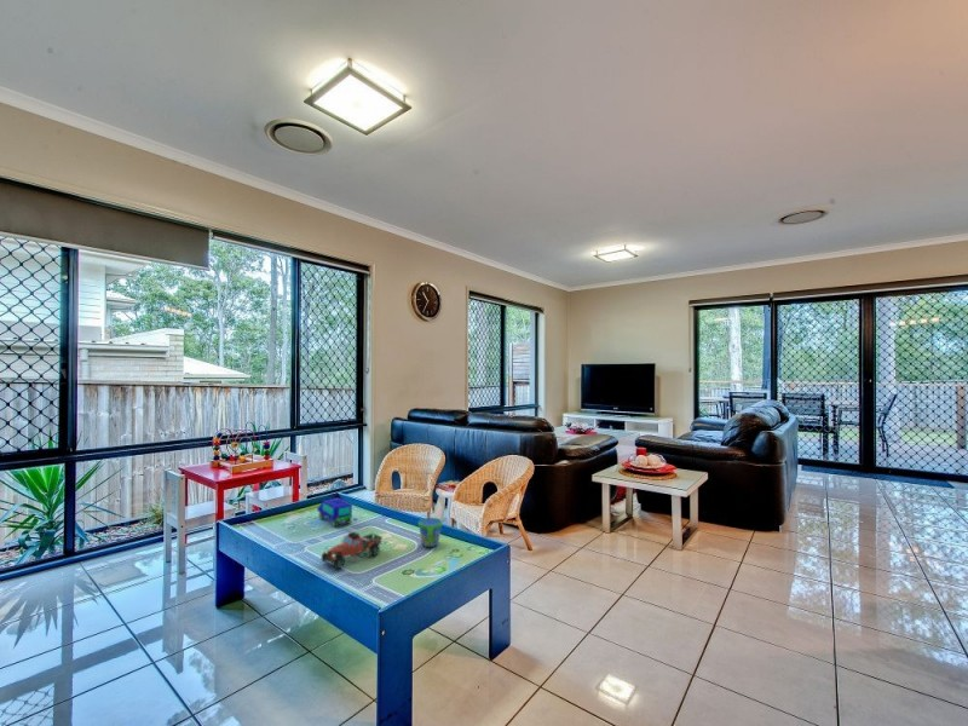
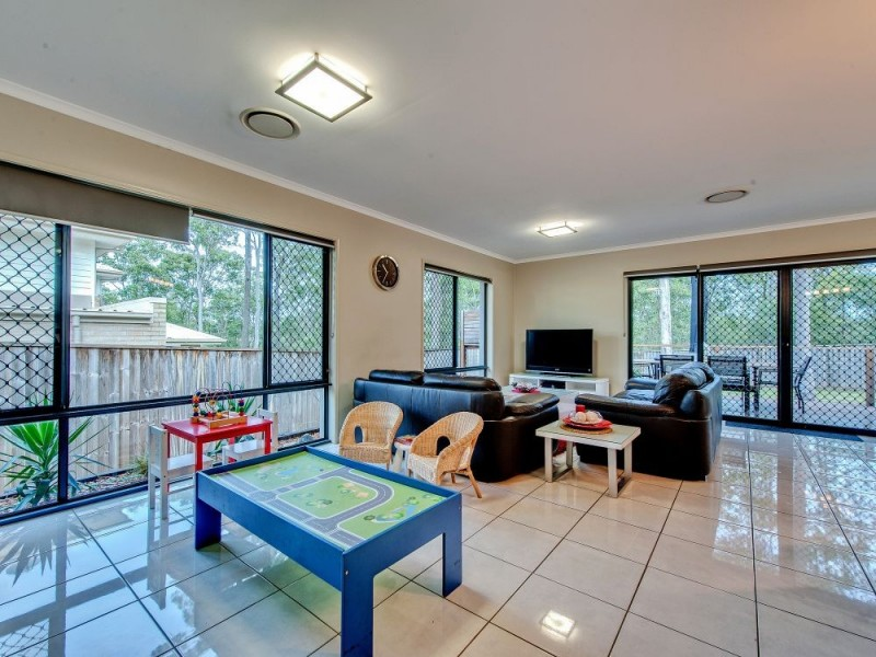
- toy truck (353, 544)
- toy car (334, 509)
- snack cup (430, 532)
